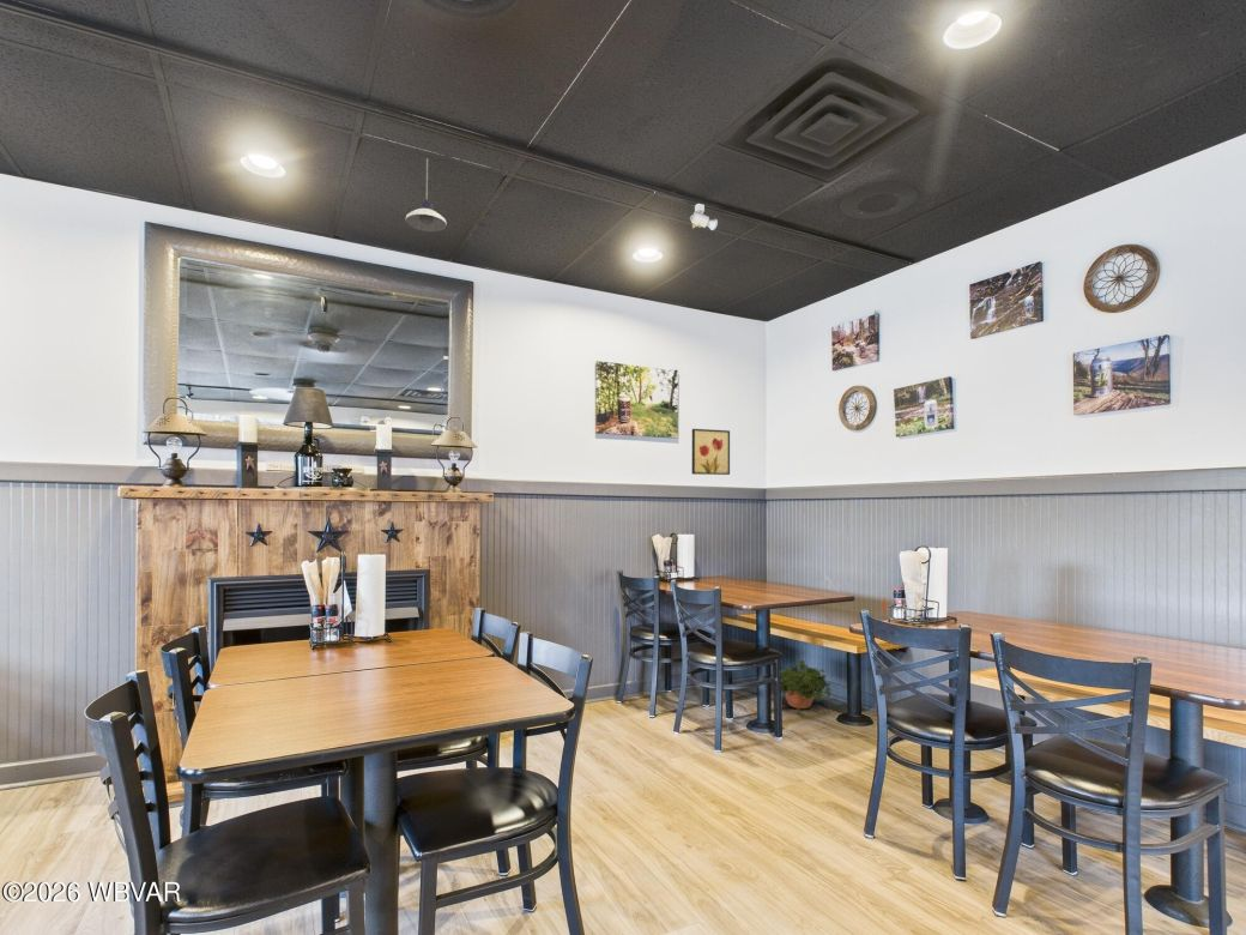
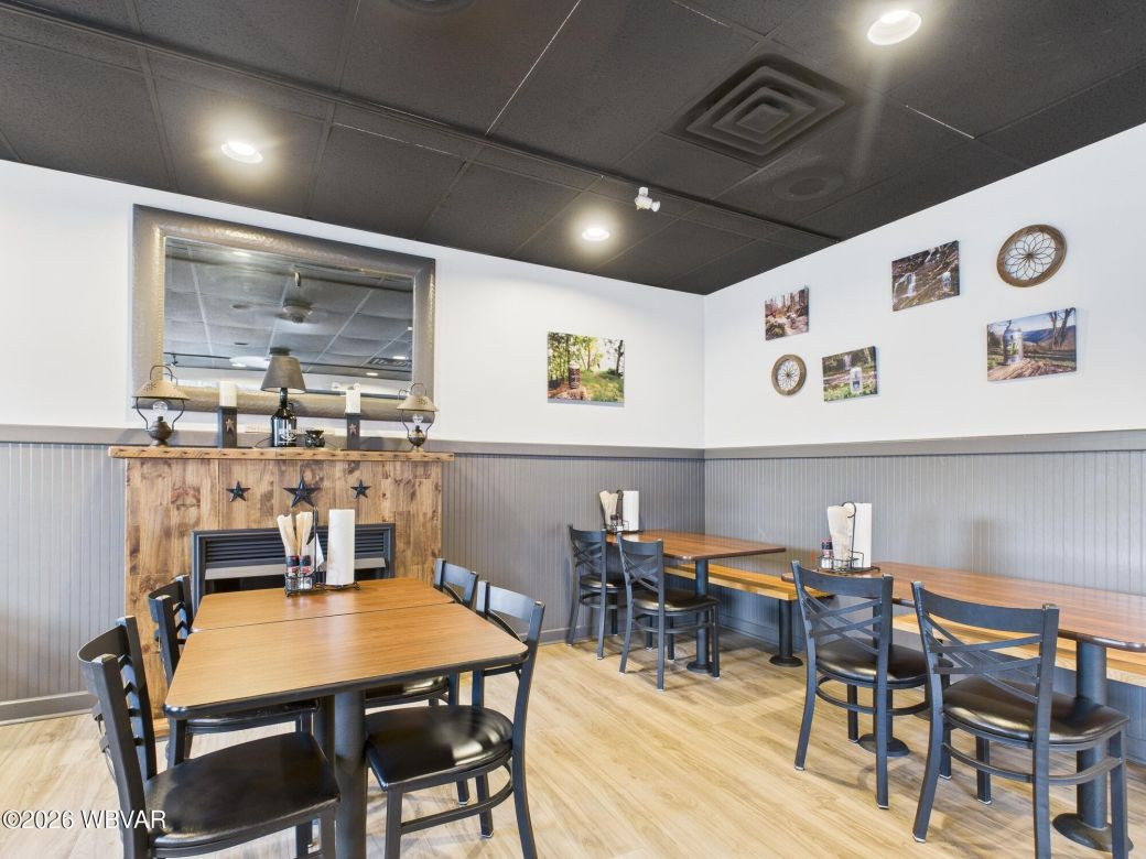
- pendant light (427, 191)
- potted plant (799, 684)
- wall art (710, 452)
